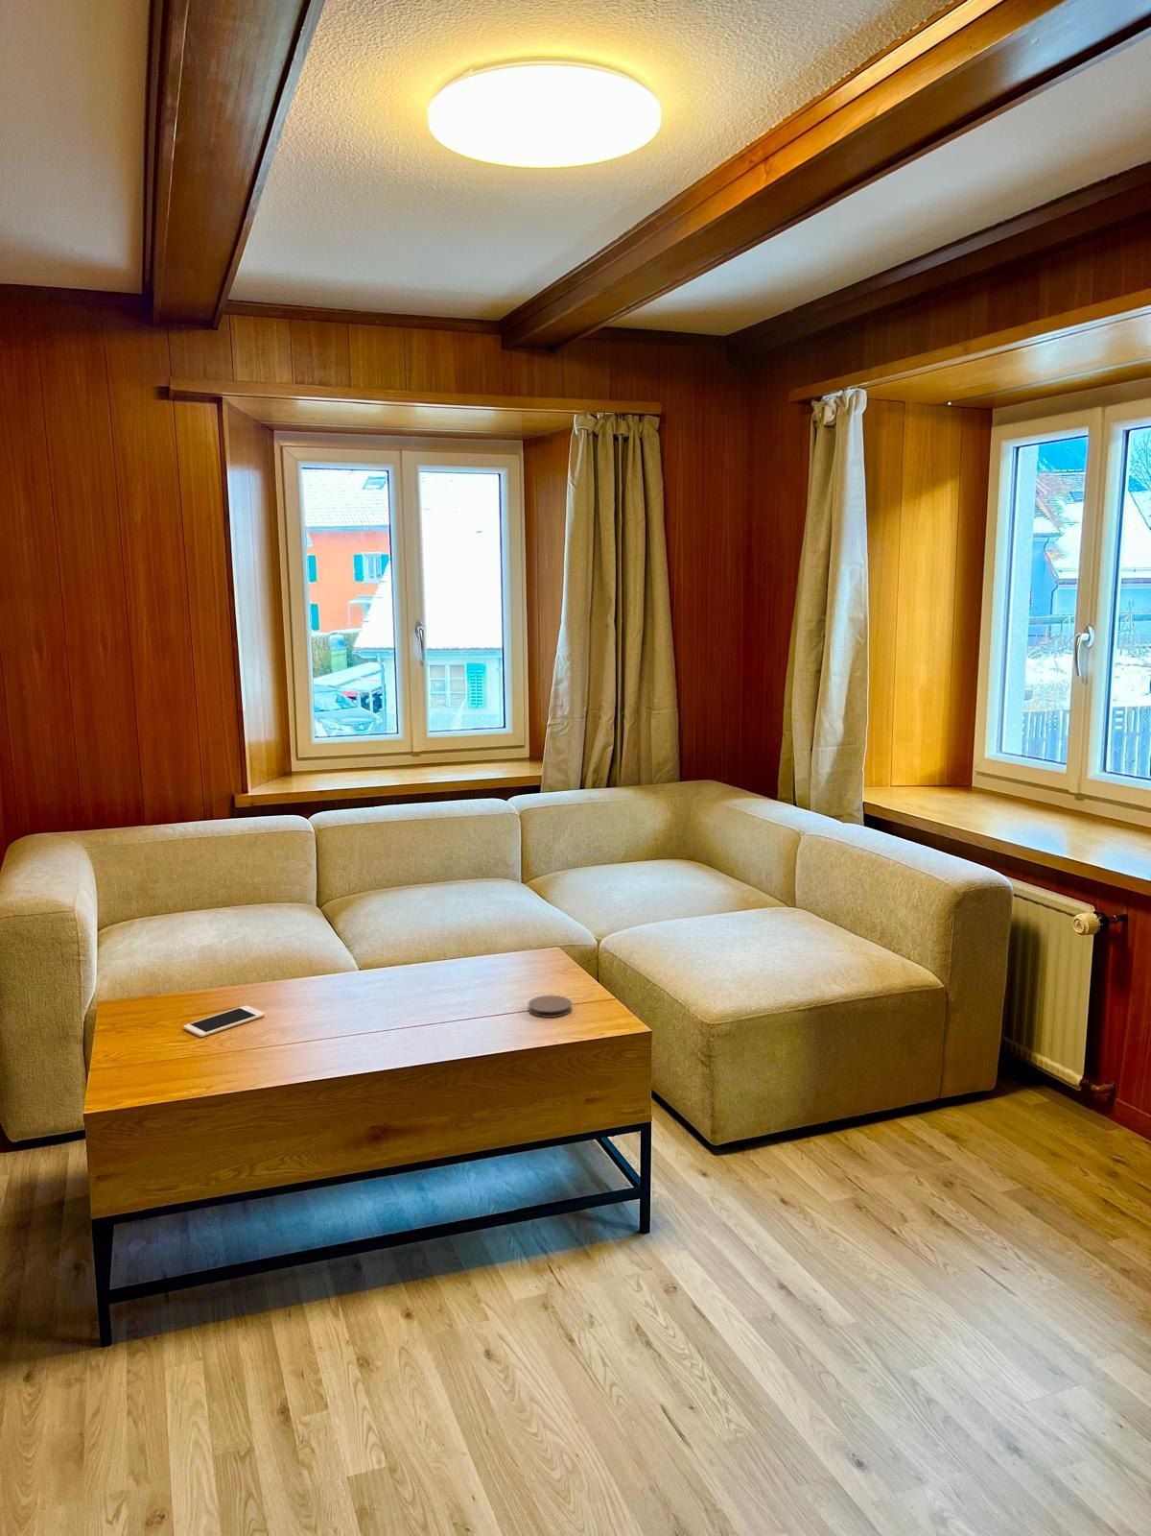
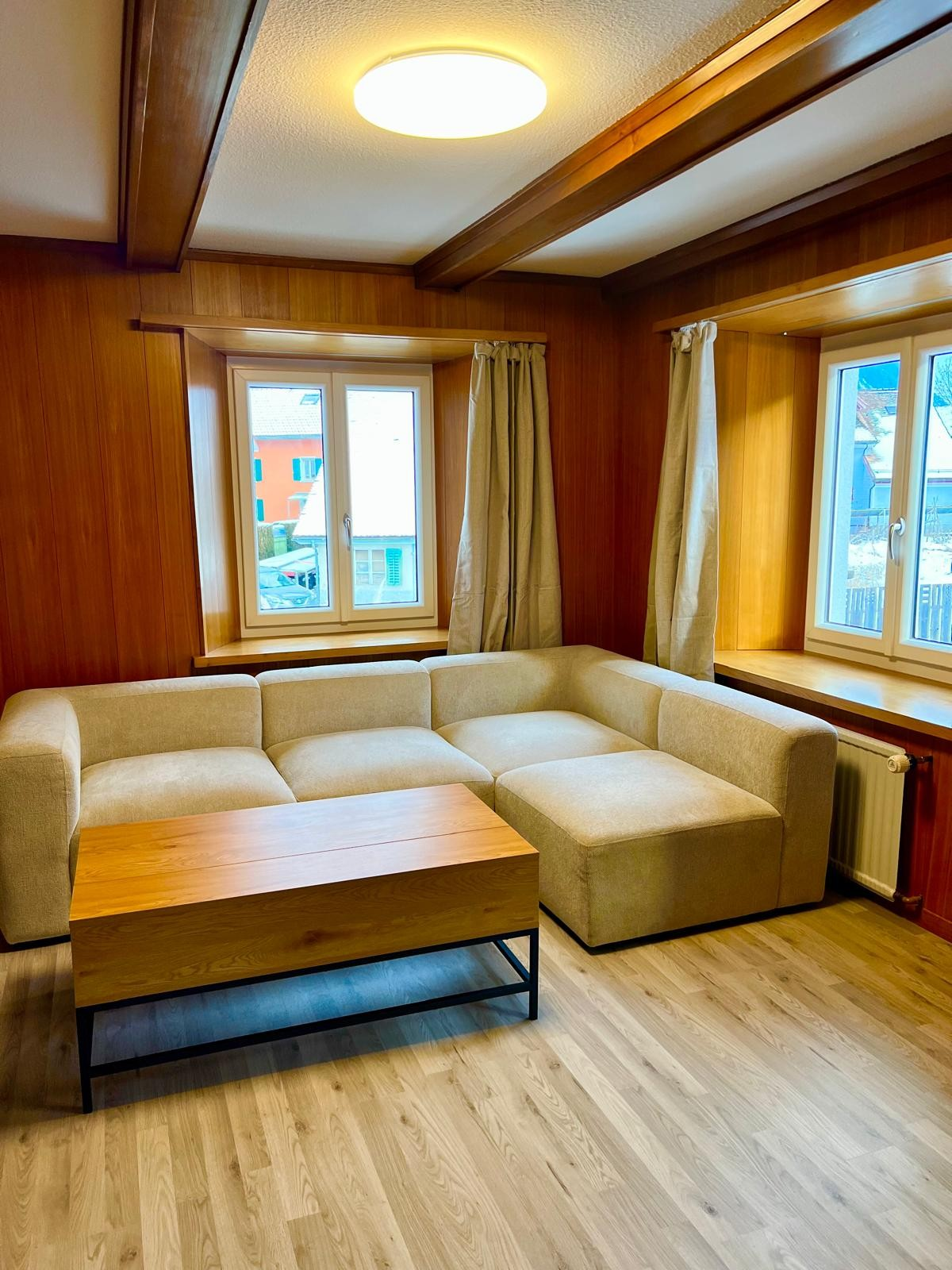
- cell phone (225, 1021)
- coaster (550, 1006)
